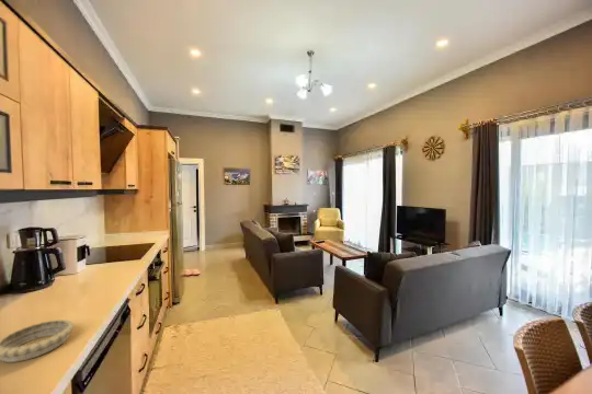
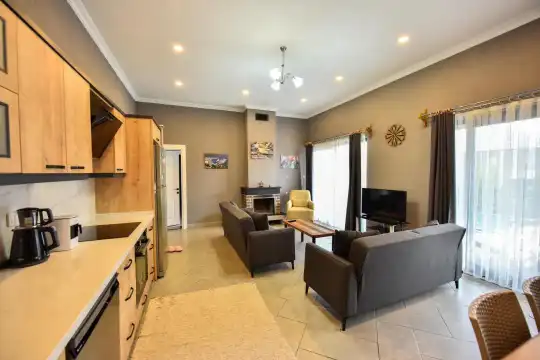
- decorative bowl (36, 338)
